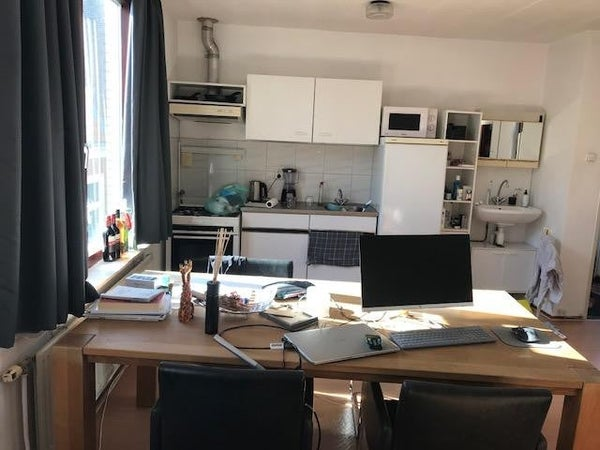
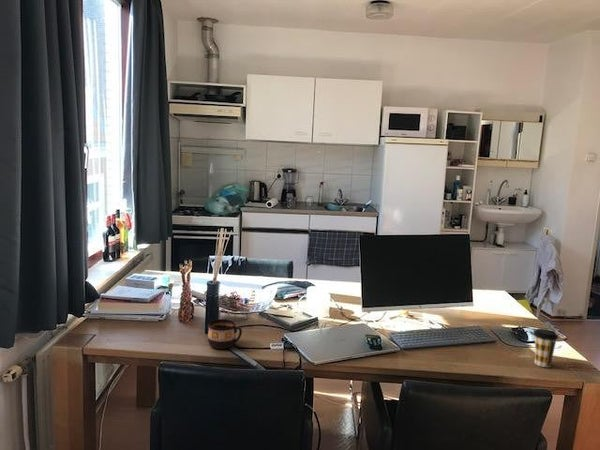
+ cup (222, 334)
+ coffee cup (544, 347)
